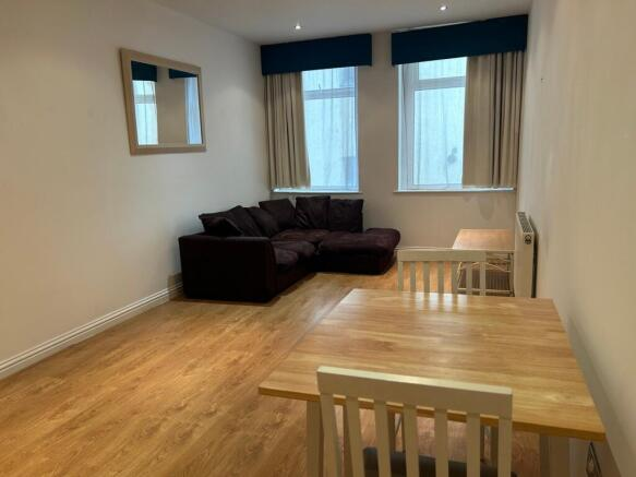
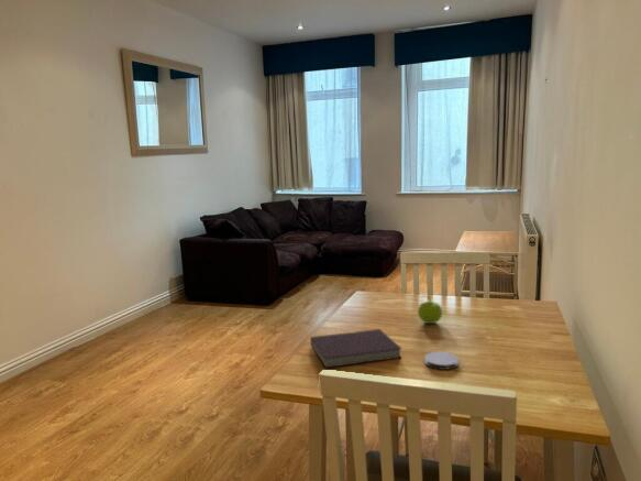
+ coaster (441, 360)
+ notebook (354, 347)
+ fruit (427, 307)
